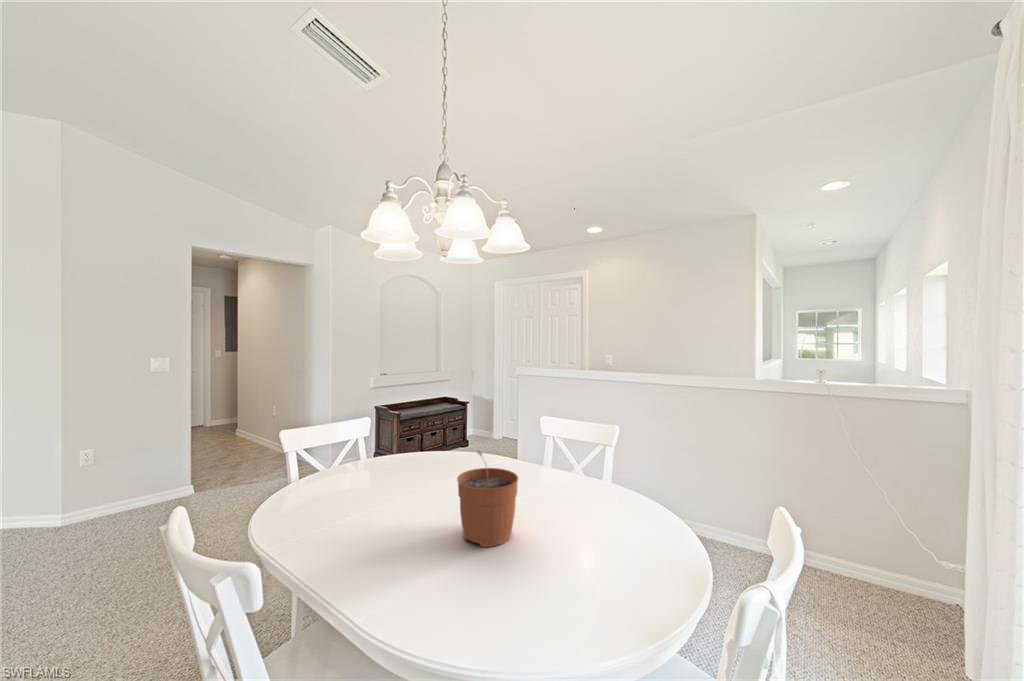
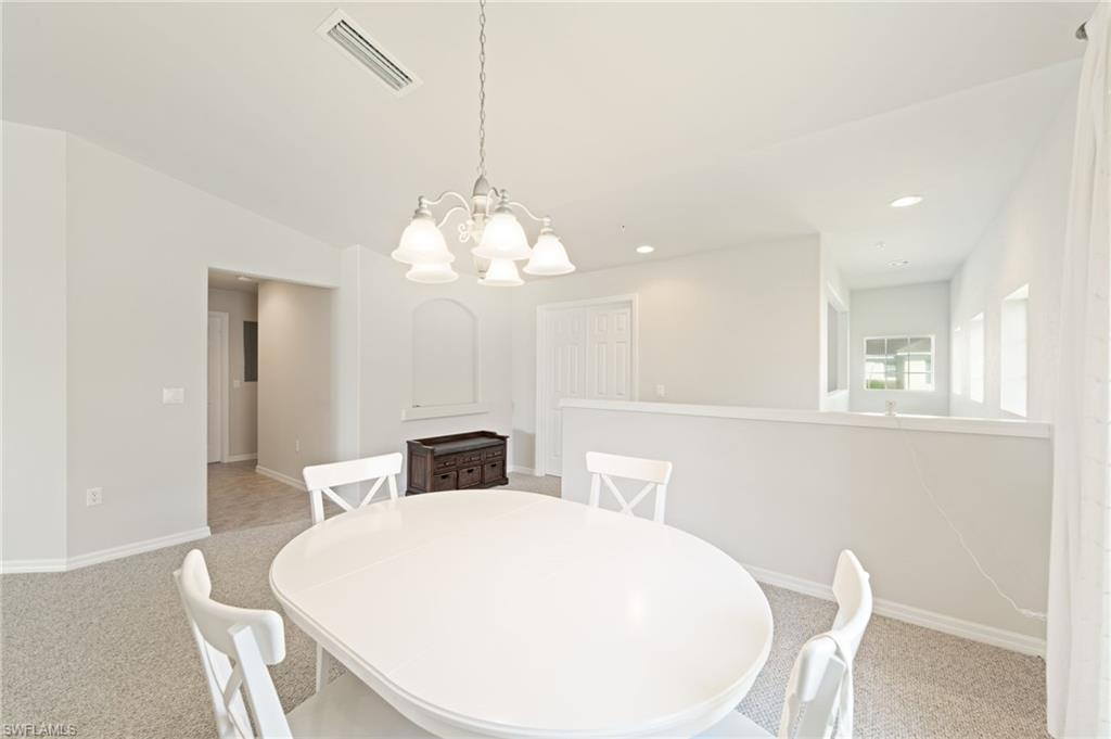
- plant pot (487, 491)
